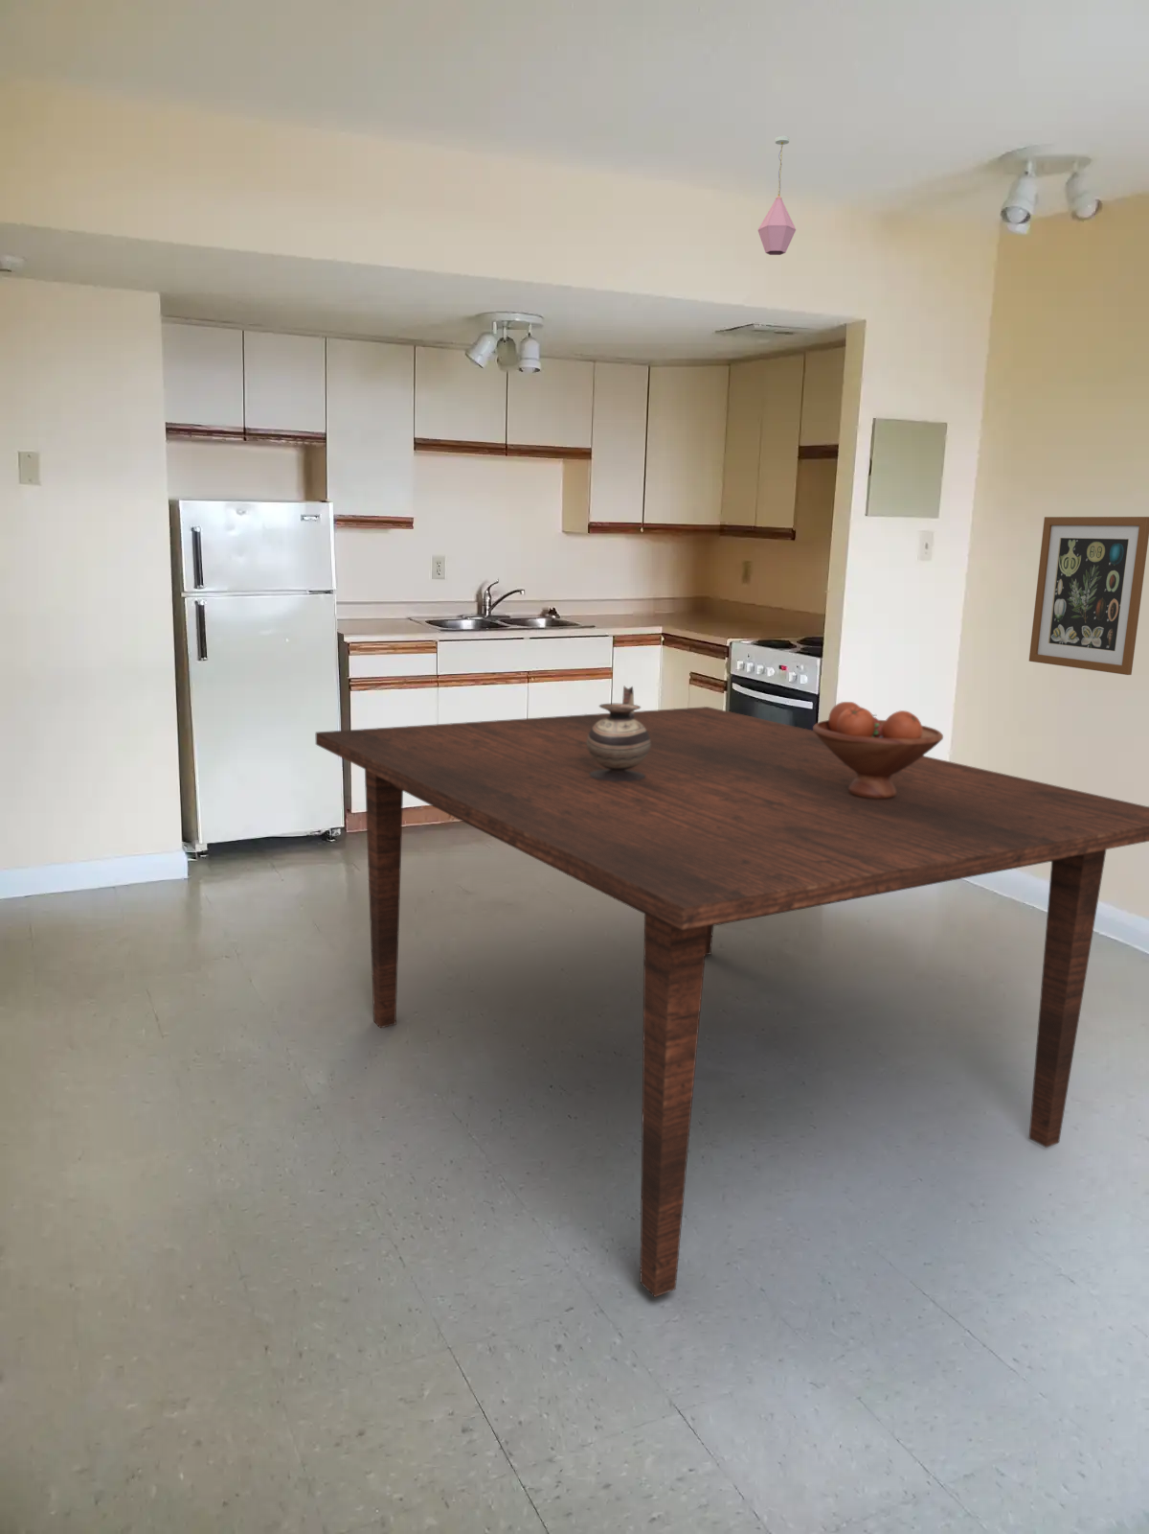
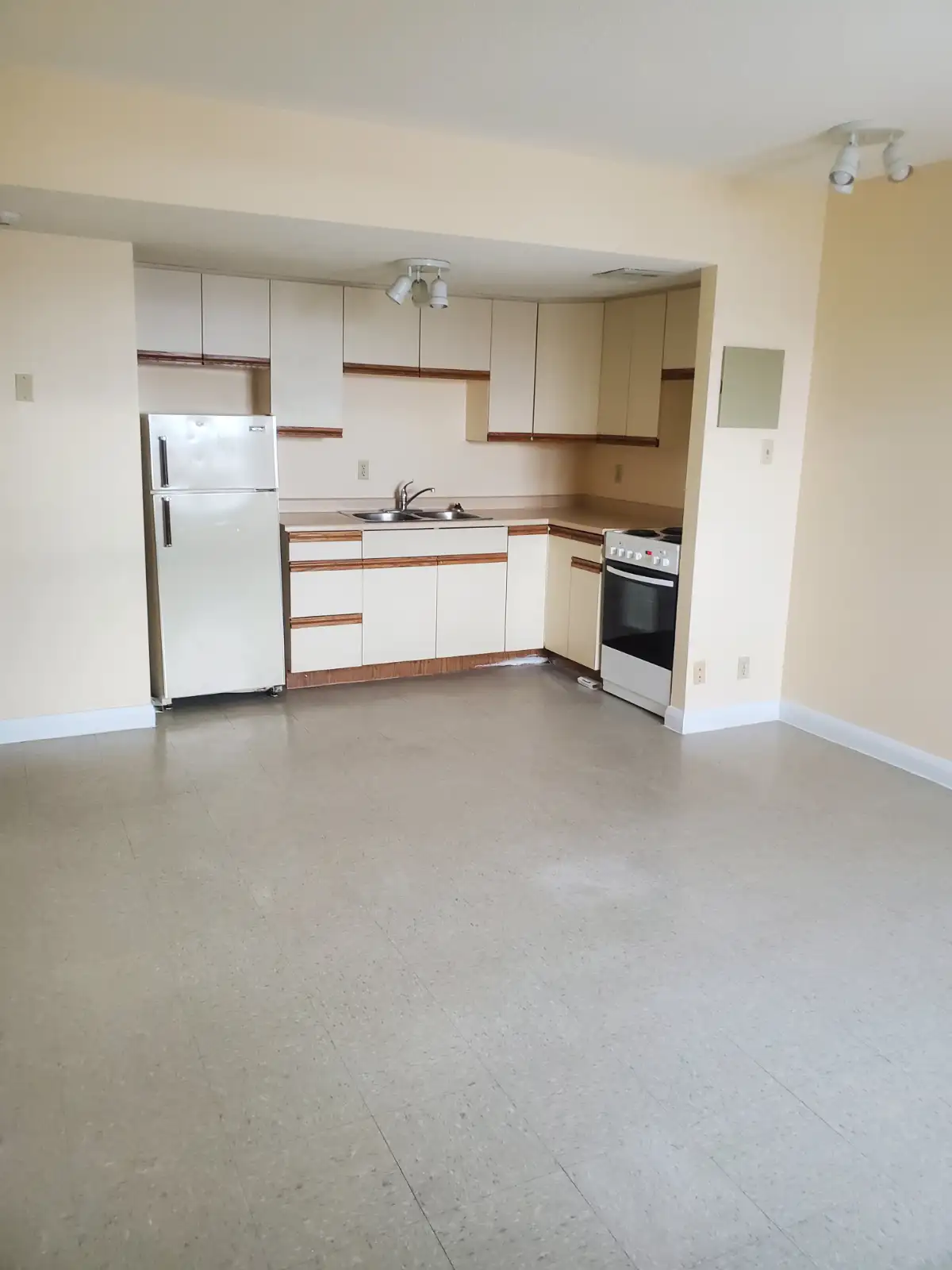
- table (692, 926)
- wall art (1086, 593)
- pendant light (778, 196)
- pitcher (619, 731)
- fruit bowl (875, 748)
